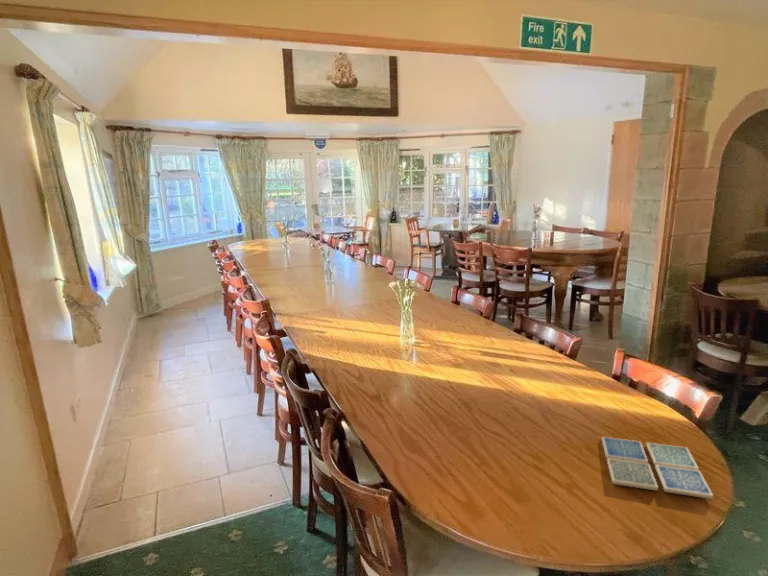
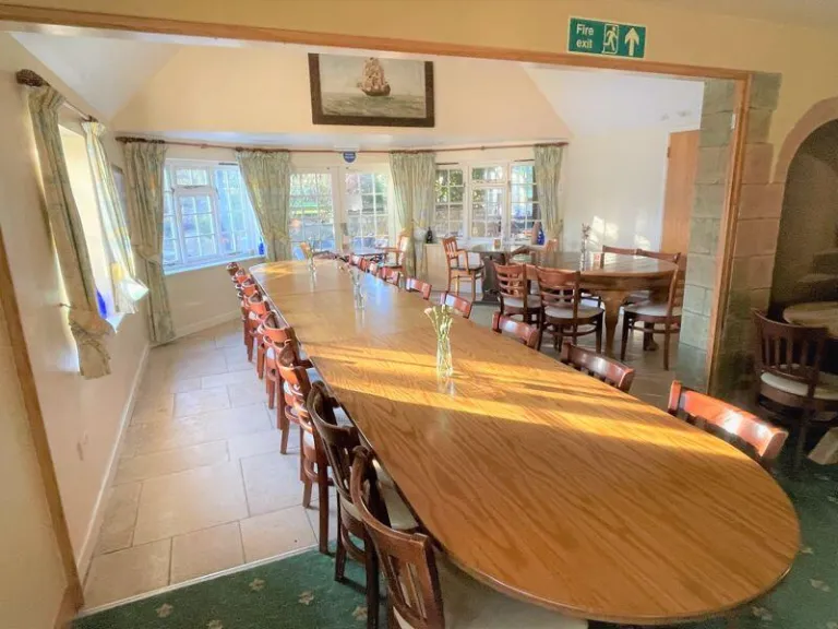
- drink coaster (649, 465)
